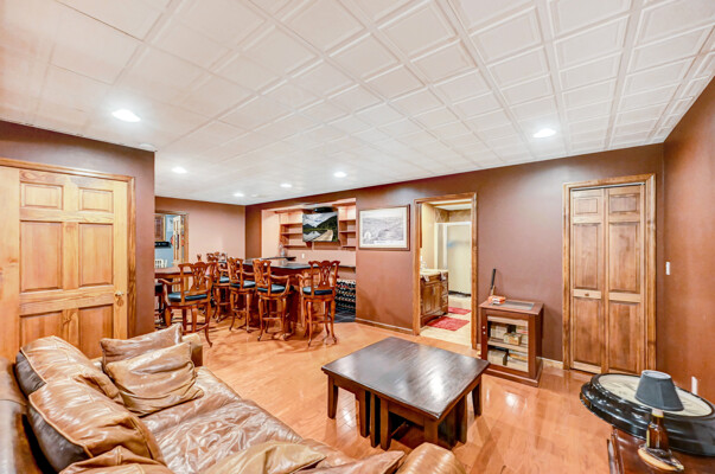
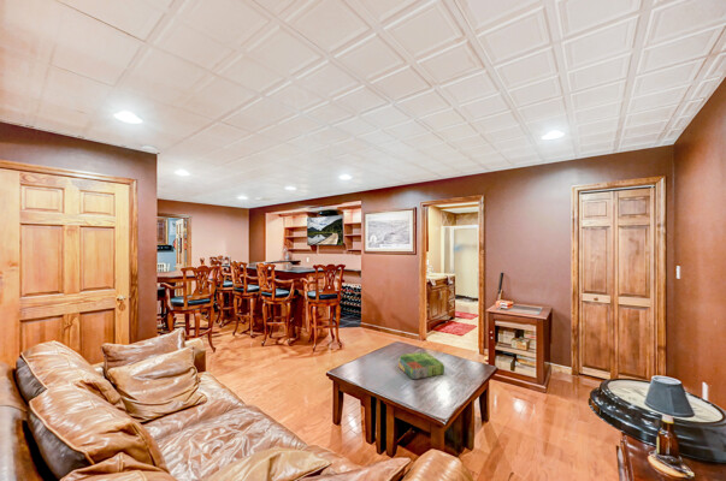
+ board game (419, 363)
